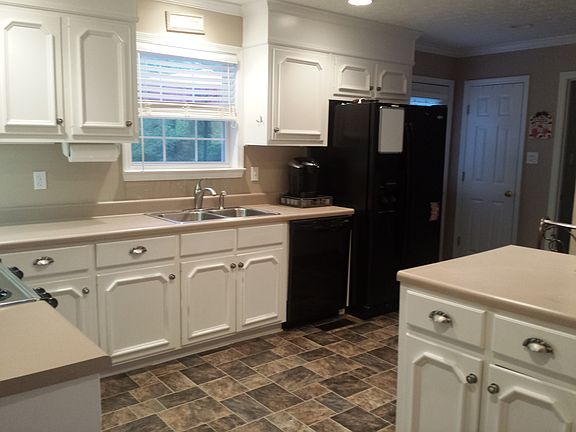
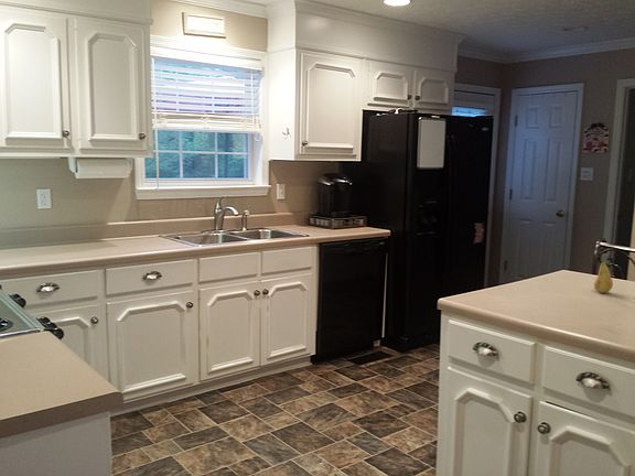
+ fruit (603, 277)
